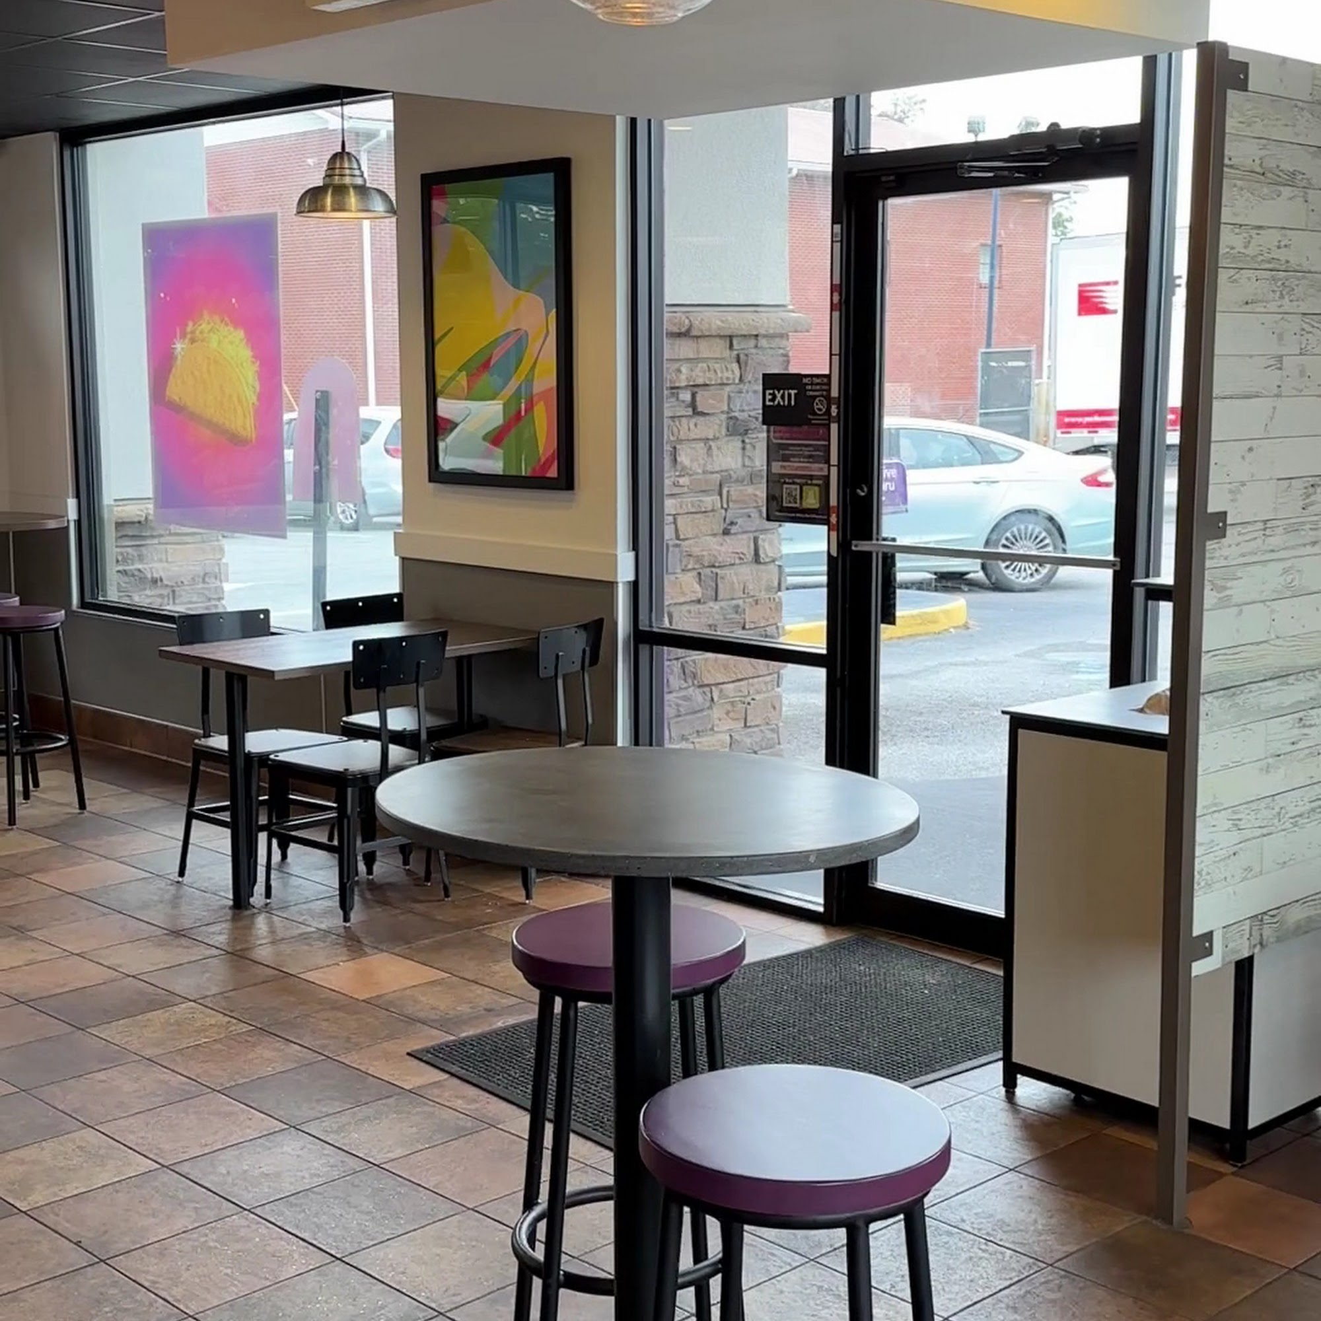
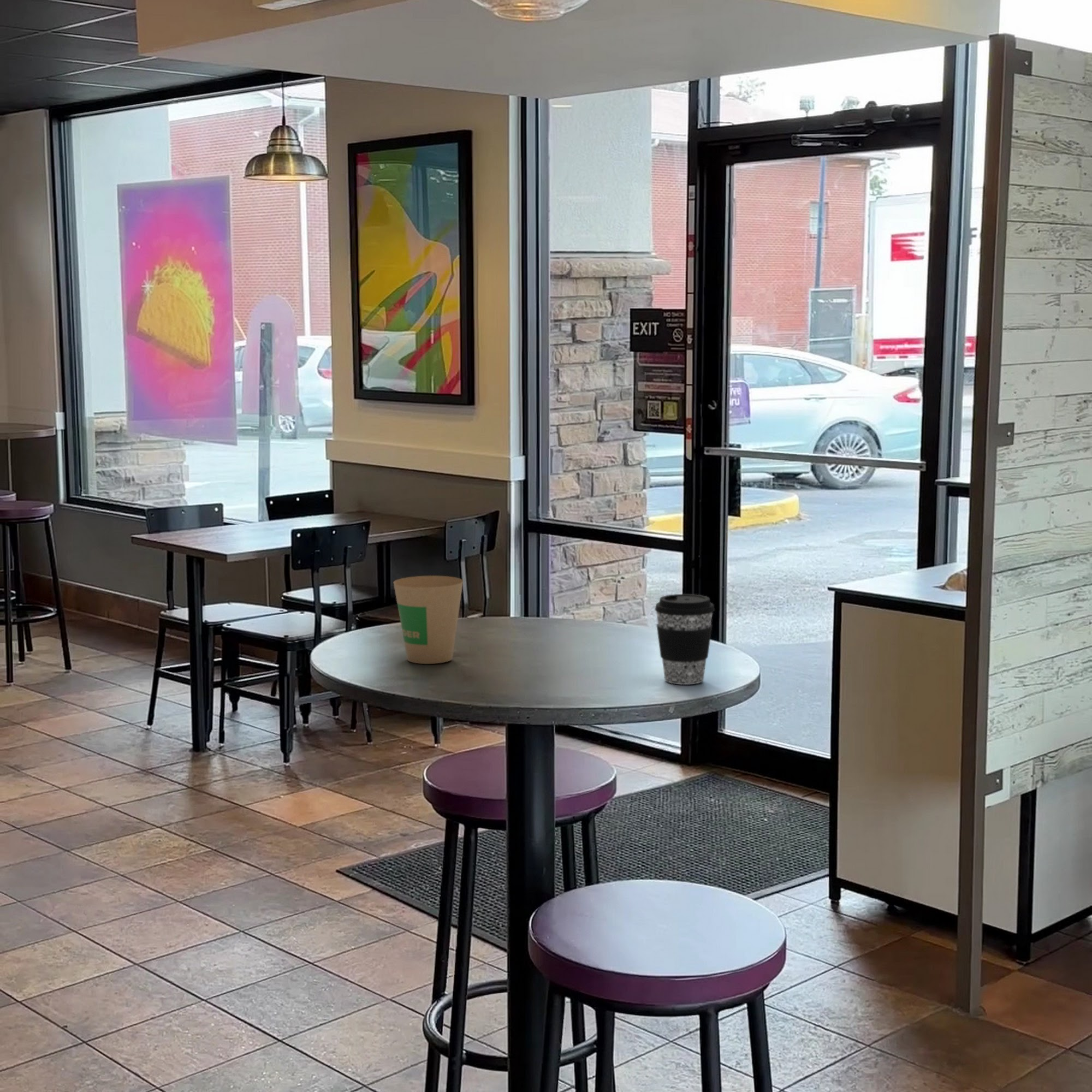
+ paper cup (429, 620)
+ coffee cup (684, 639)
